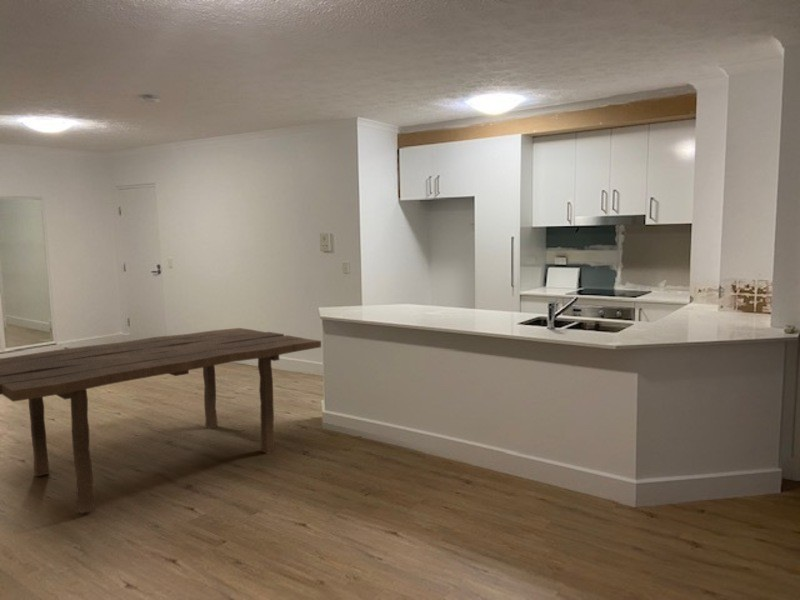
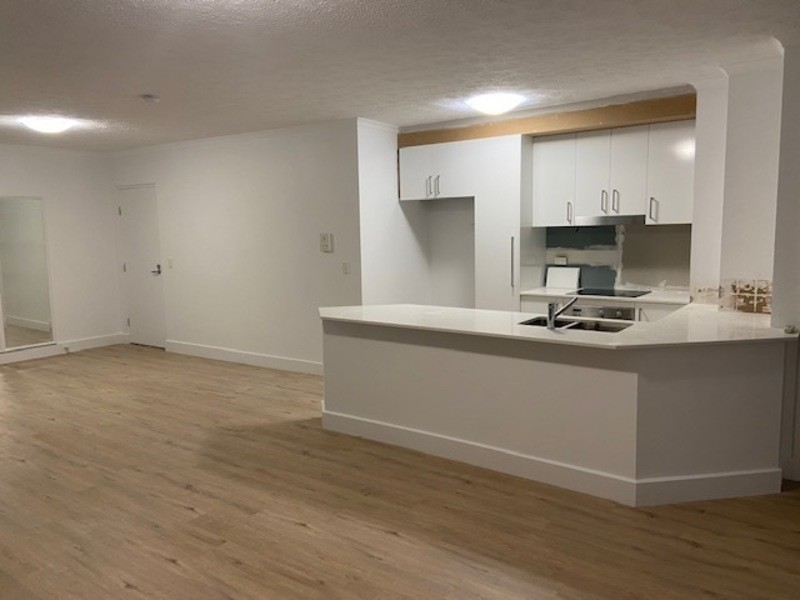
- dining table (151, 376)
